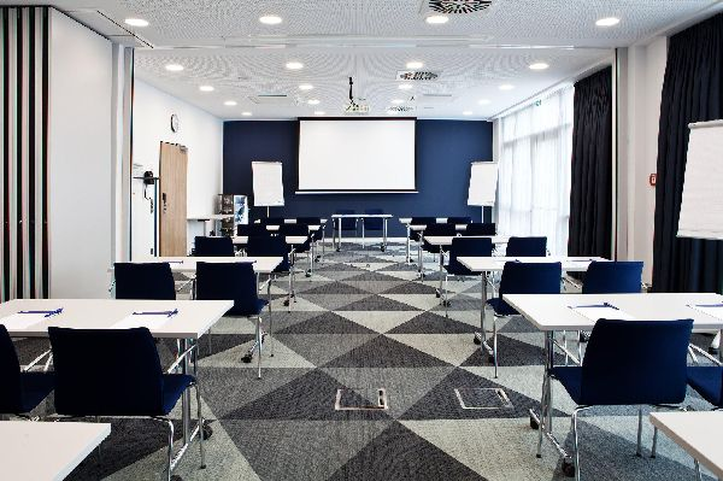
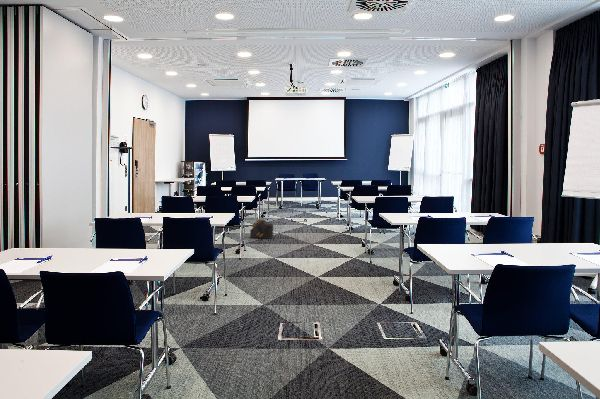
+ backpack (262, 227)
